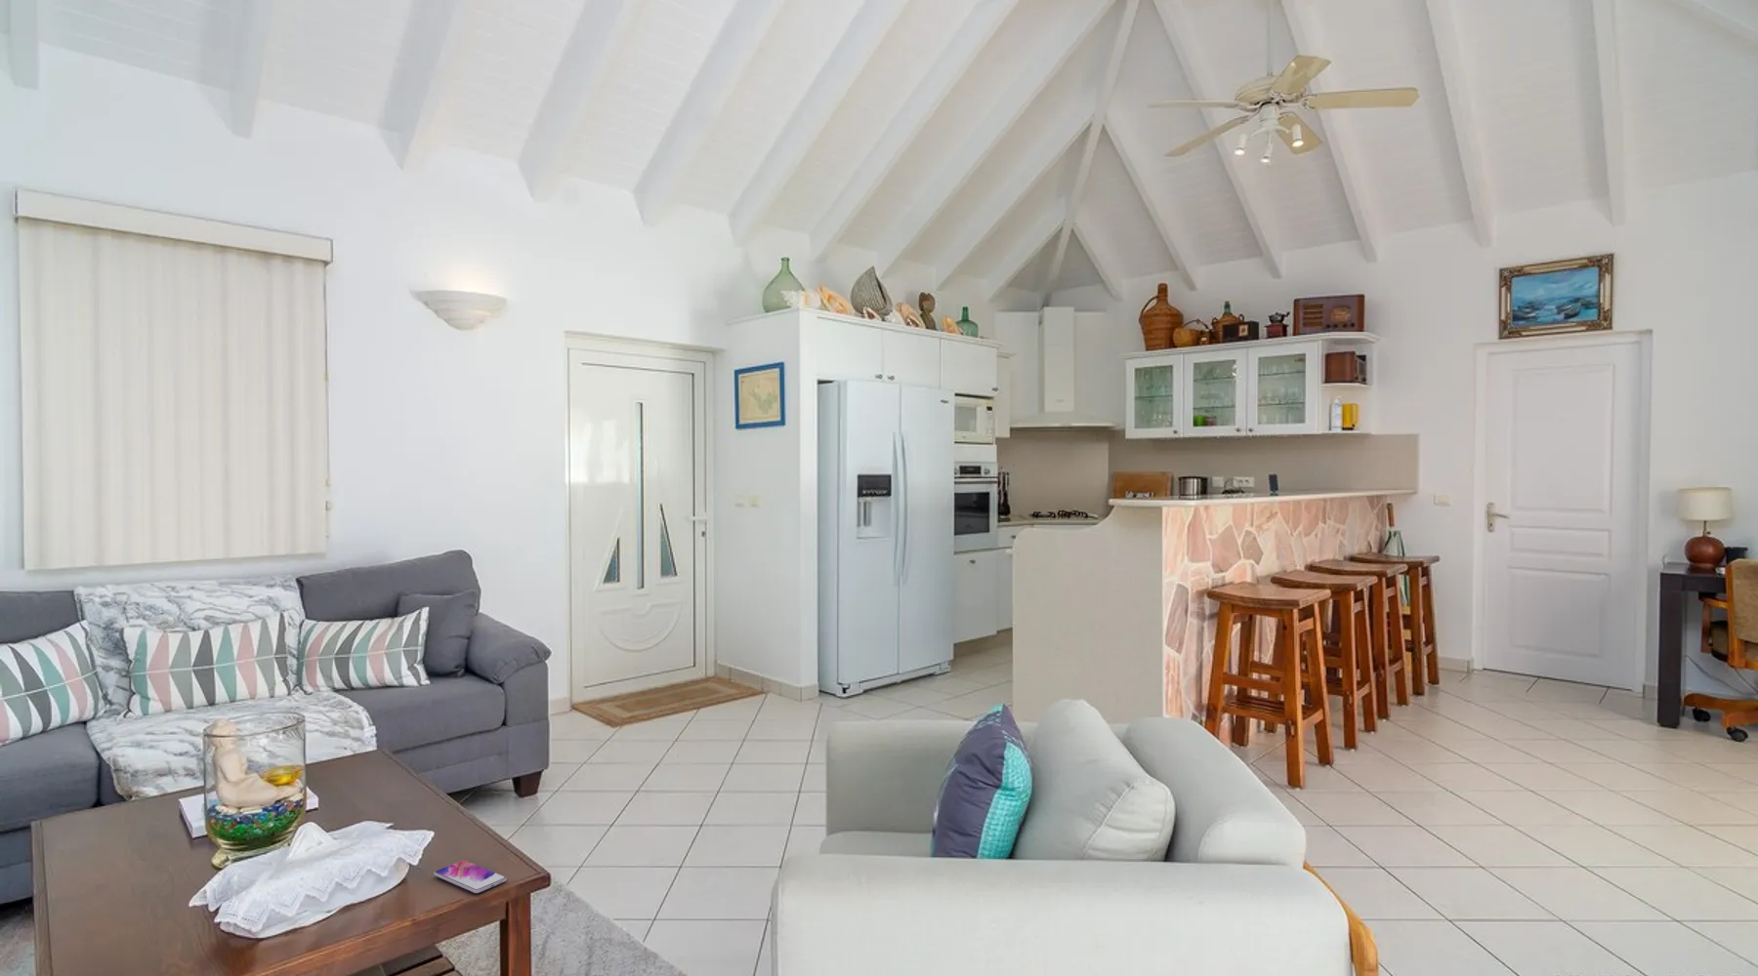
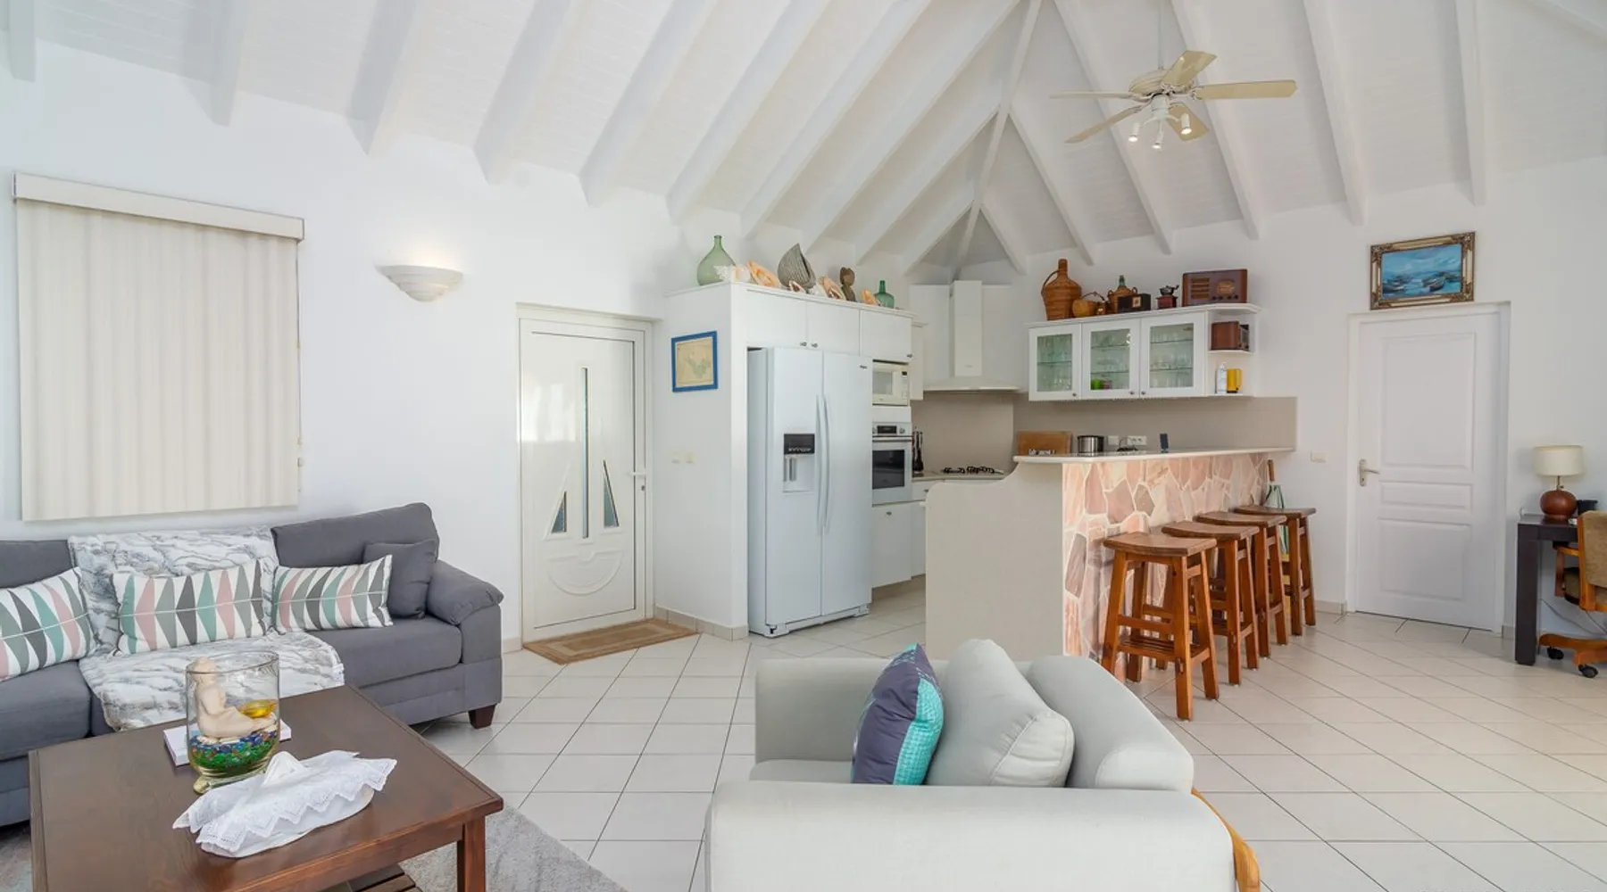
- smartphone (470, 875)
